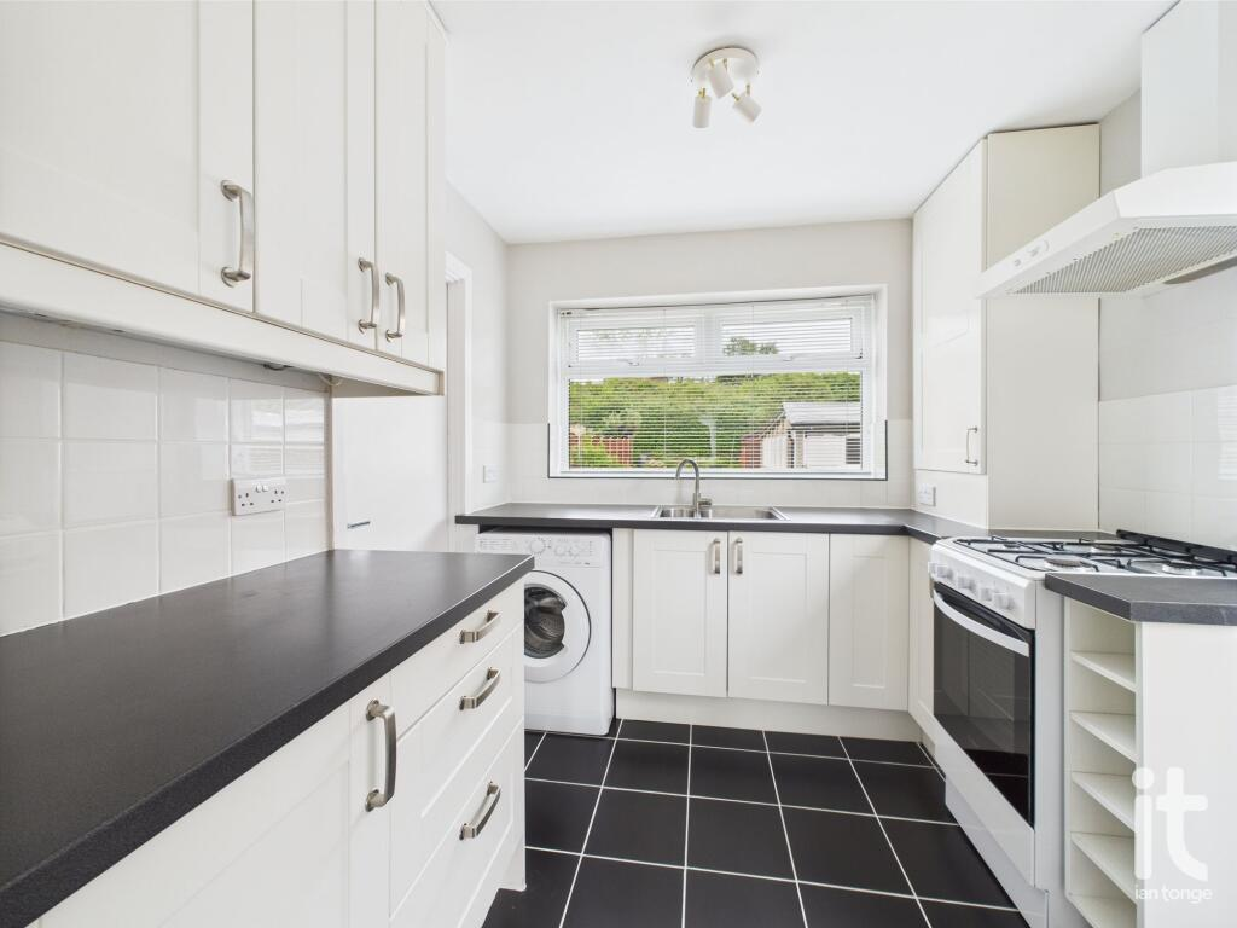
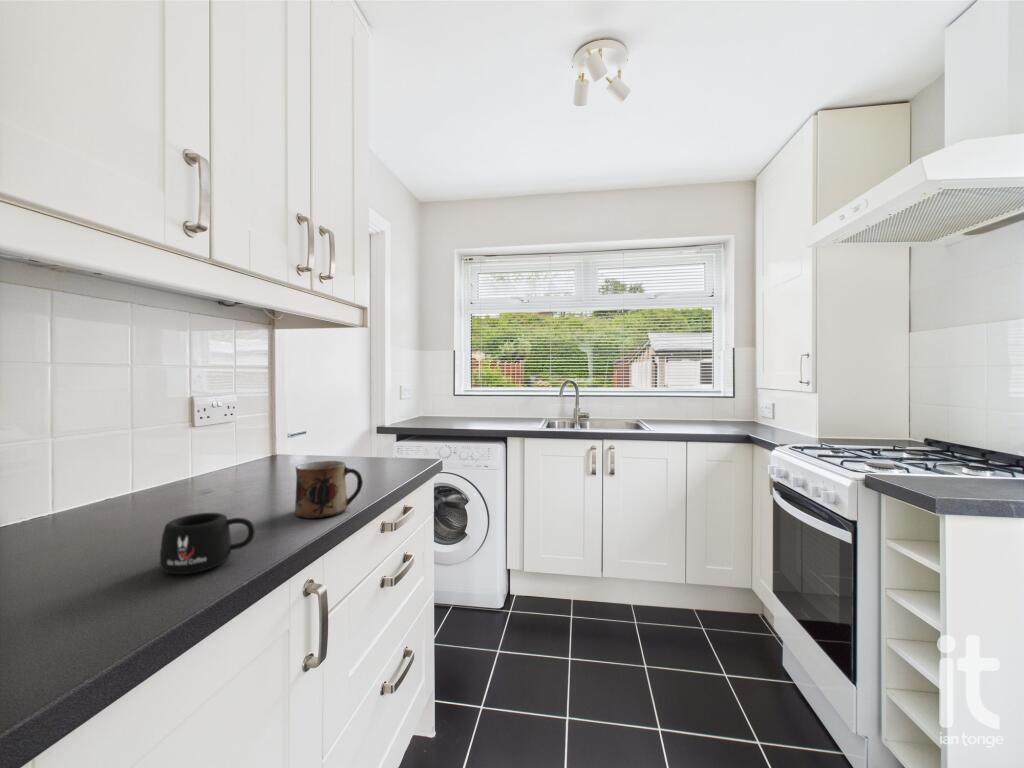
+ mug (209, 540)
+ mug (325, 487)
